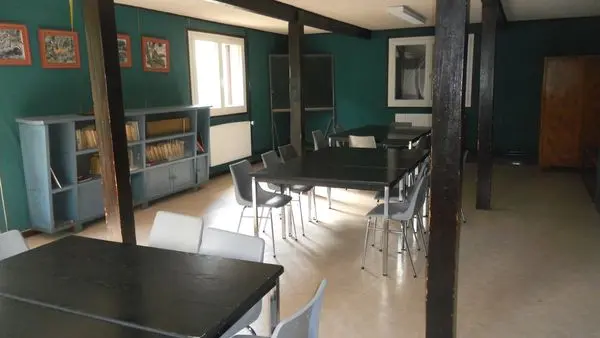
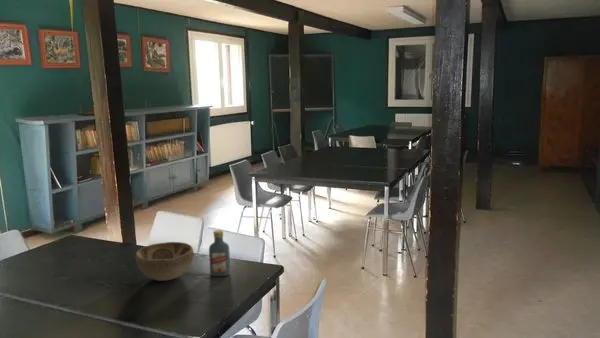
+ decorative bowl (165, 263)
+ vodka (219, 252)
